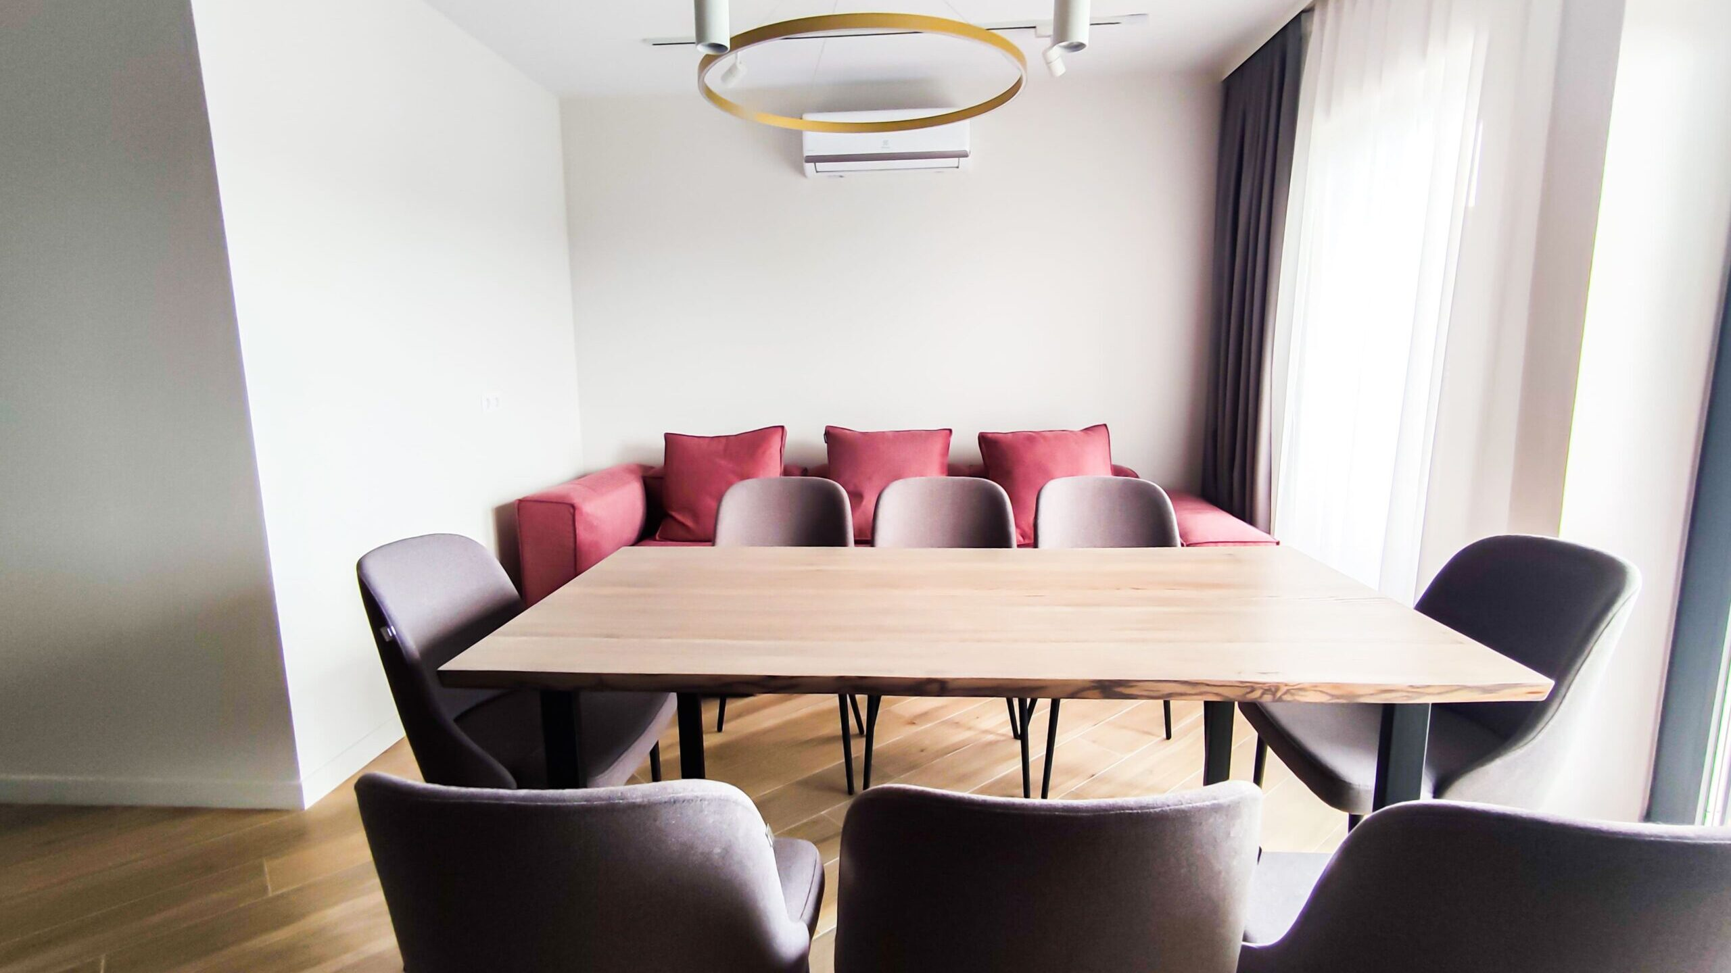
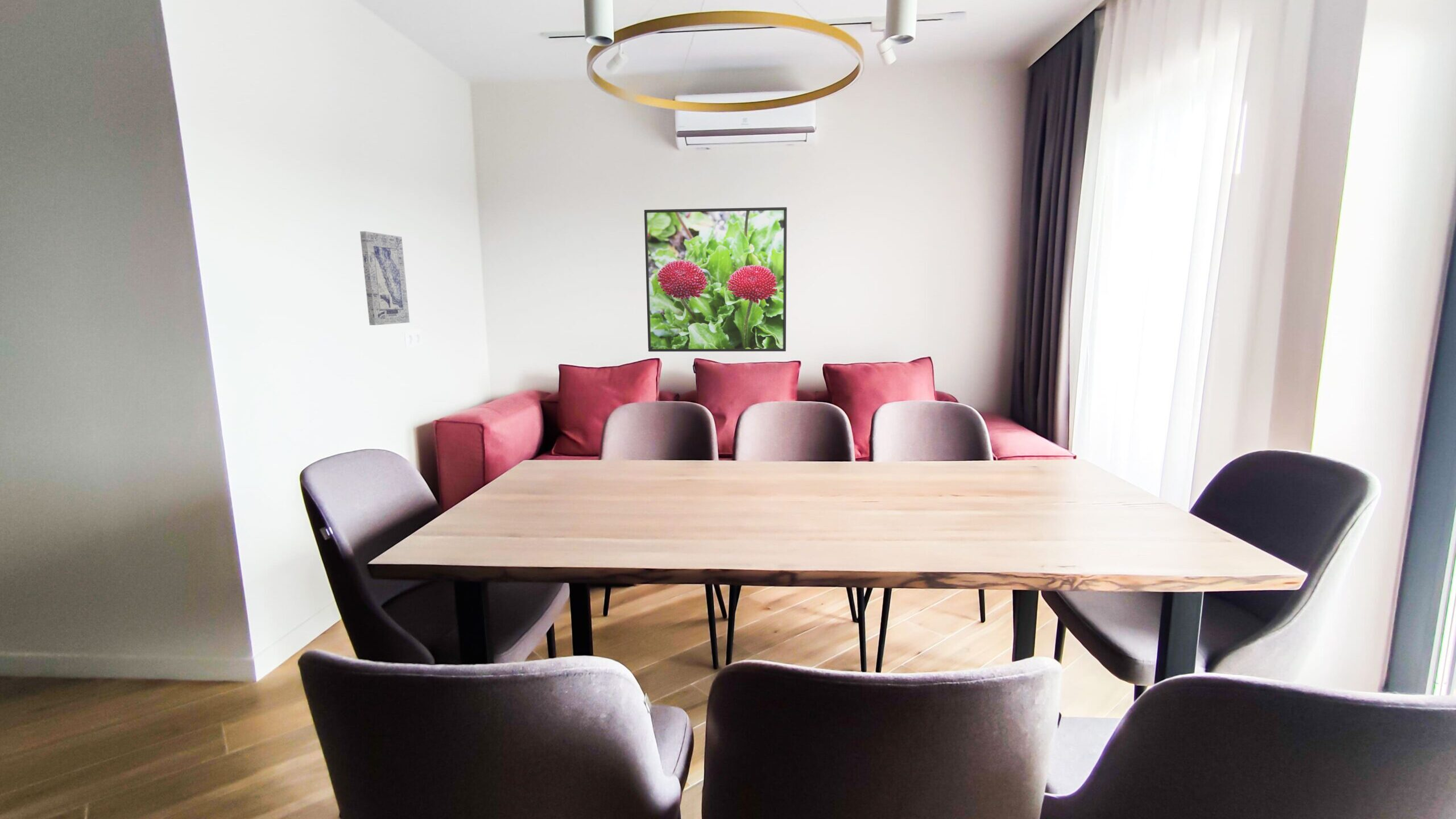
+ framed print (715, 281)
+ wall art (386, 279)
